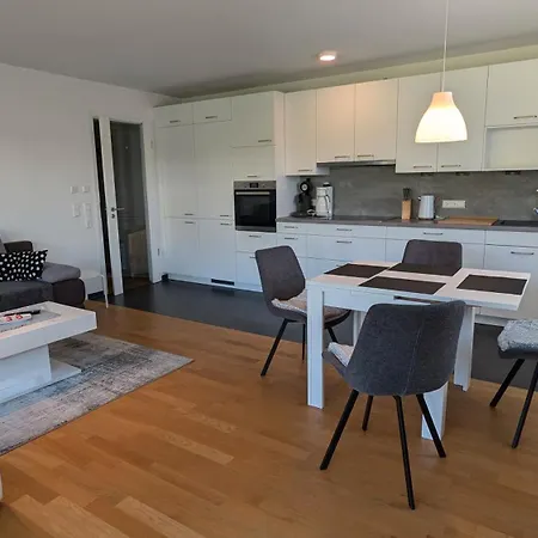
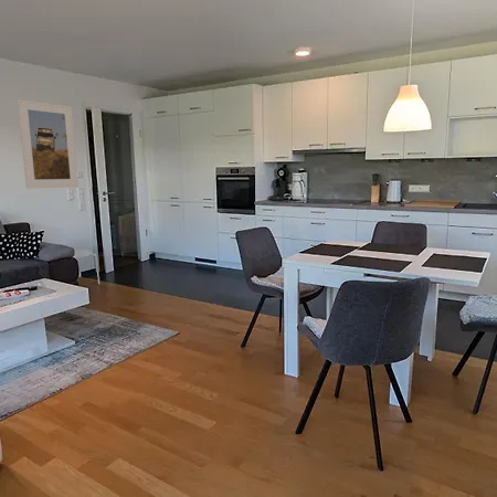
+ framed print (50, 146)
